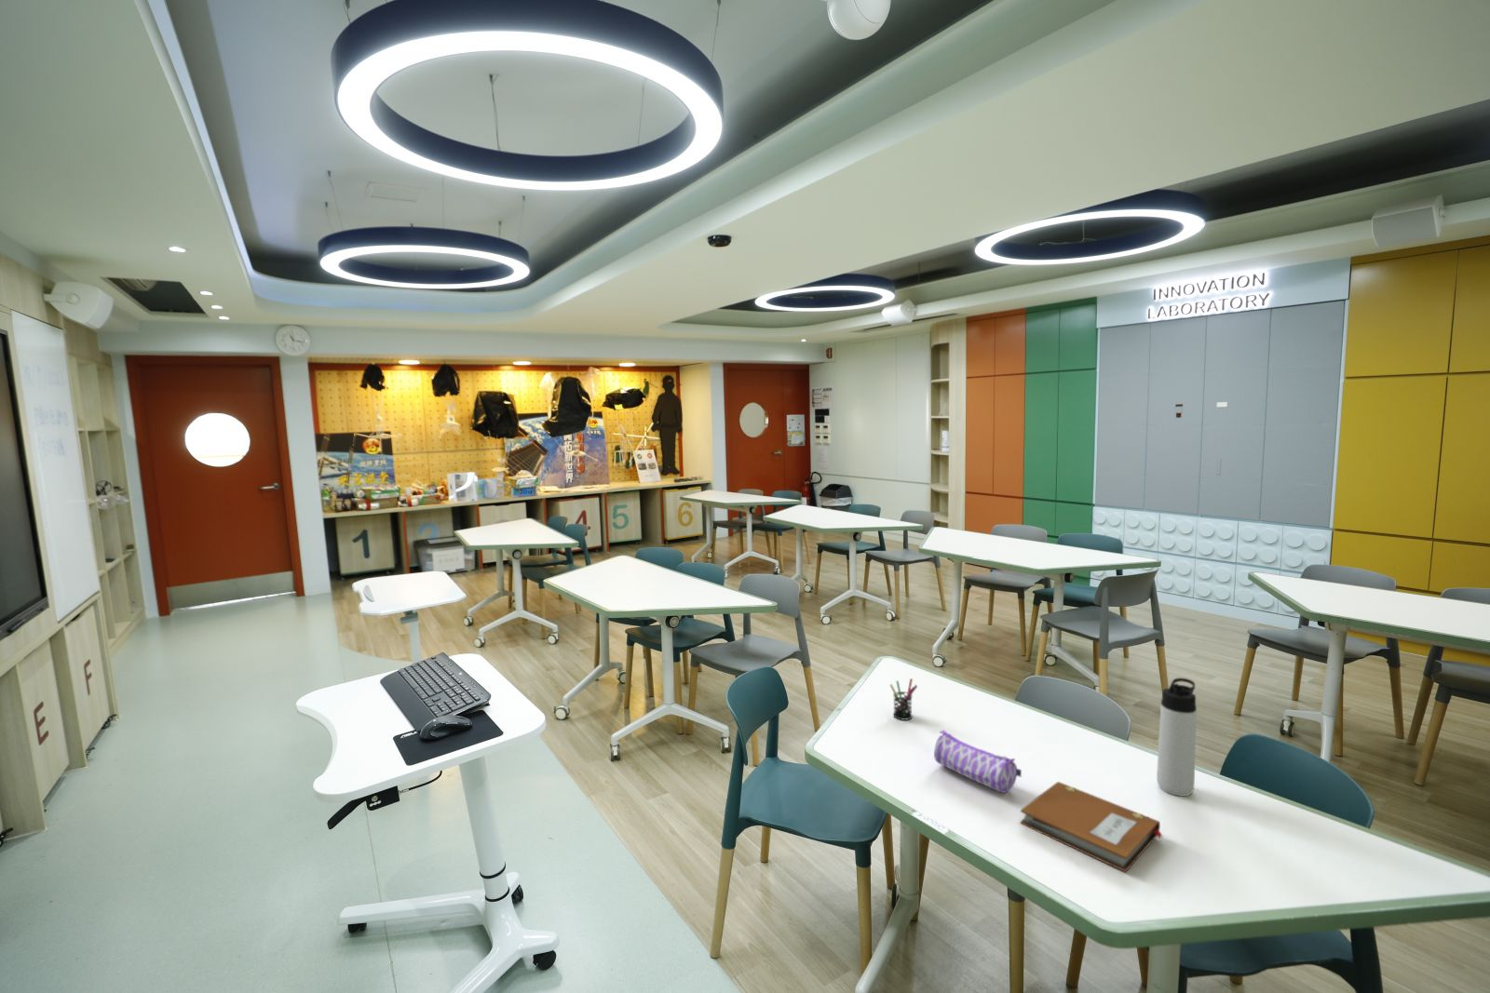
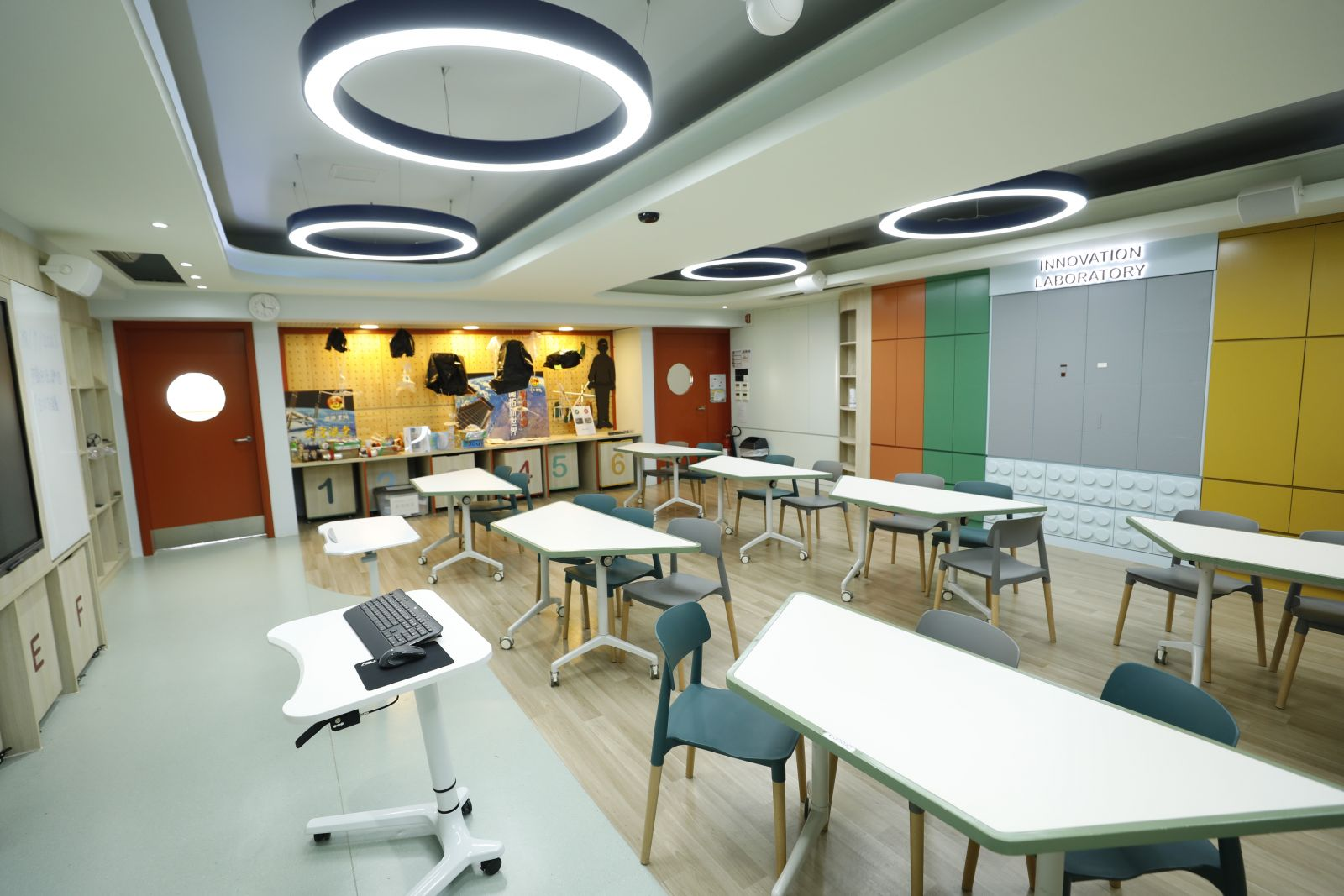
- pencil case (974, 761)
- pen holder (902, 697)
- thermos bottle (1178, 735)
- notebook (1091, 822)
